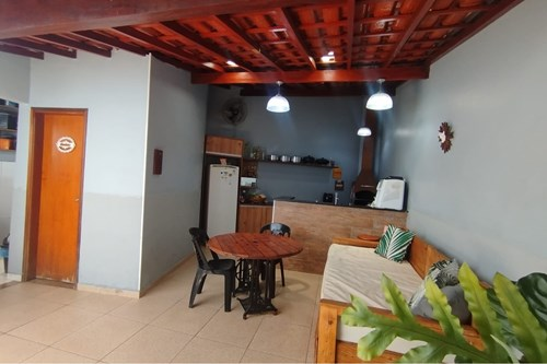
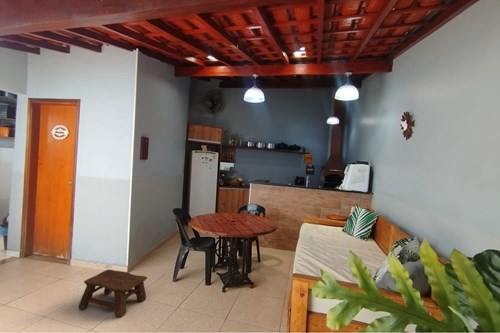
+ stool (114, 291)
